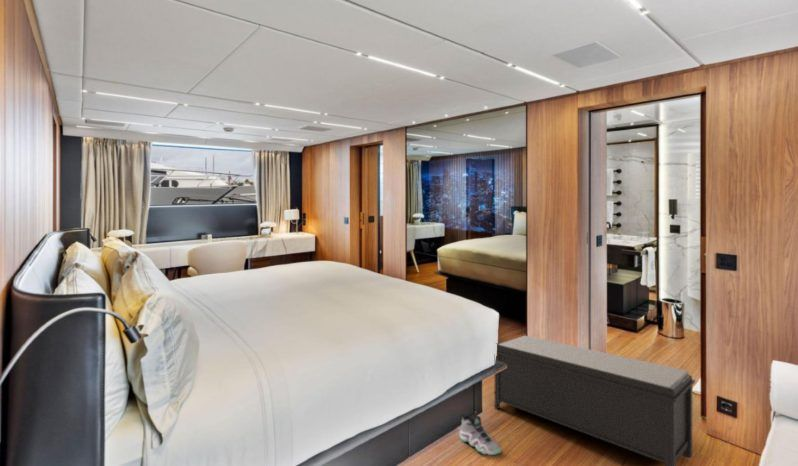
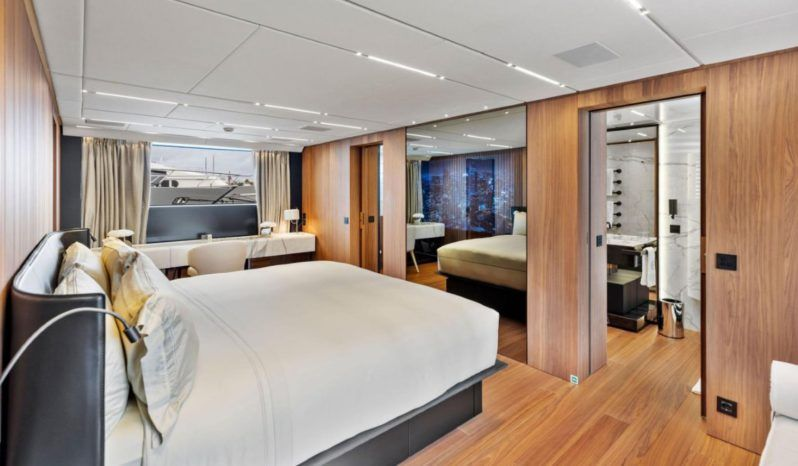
- sneaker (478, 429)
- bench (582, 393)
